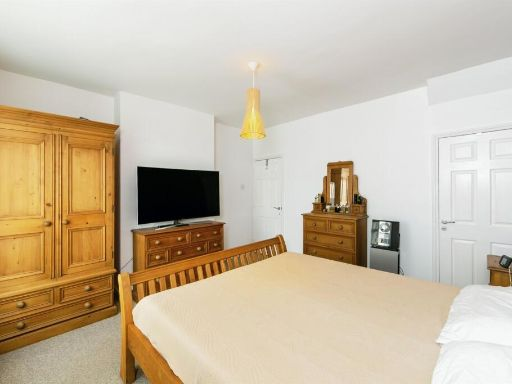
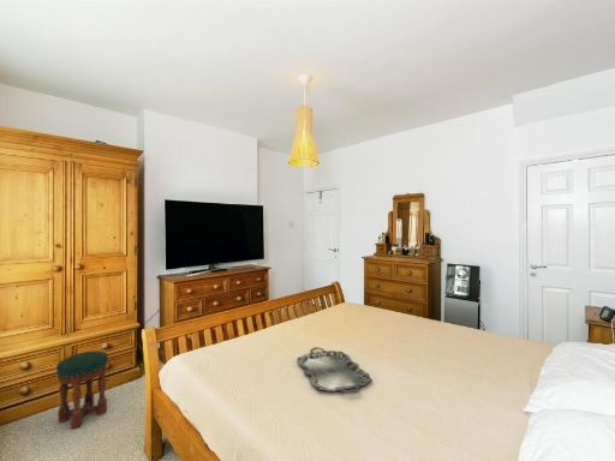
+ stool (80, 383)
+ serving tray (332, 367)
